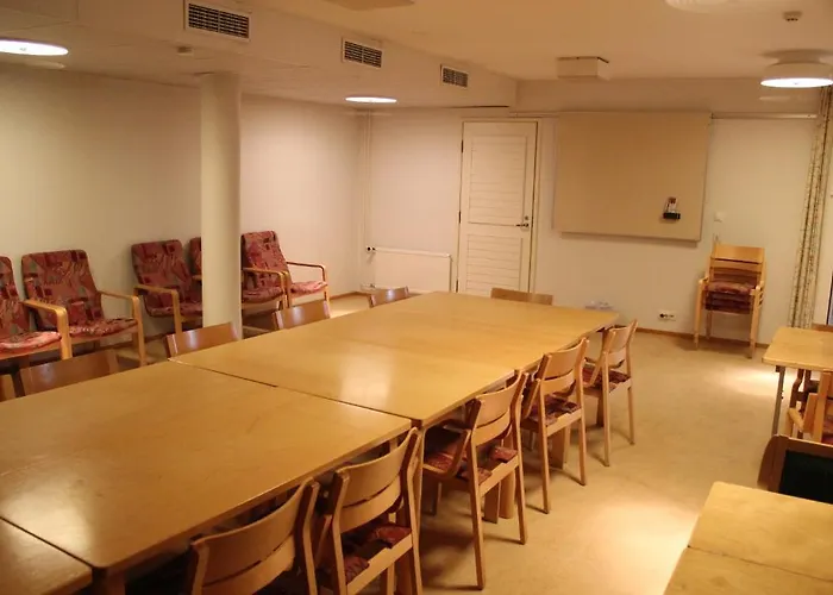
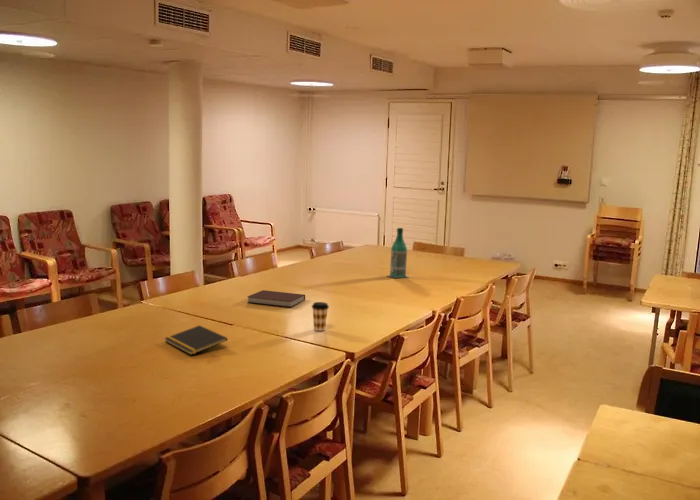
+ notepad (195, 339)
+ coffee cup (319, 316)
+ notebook (276, 298)
+ bottle (398, 252)
